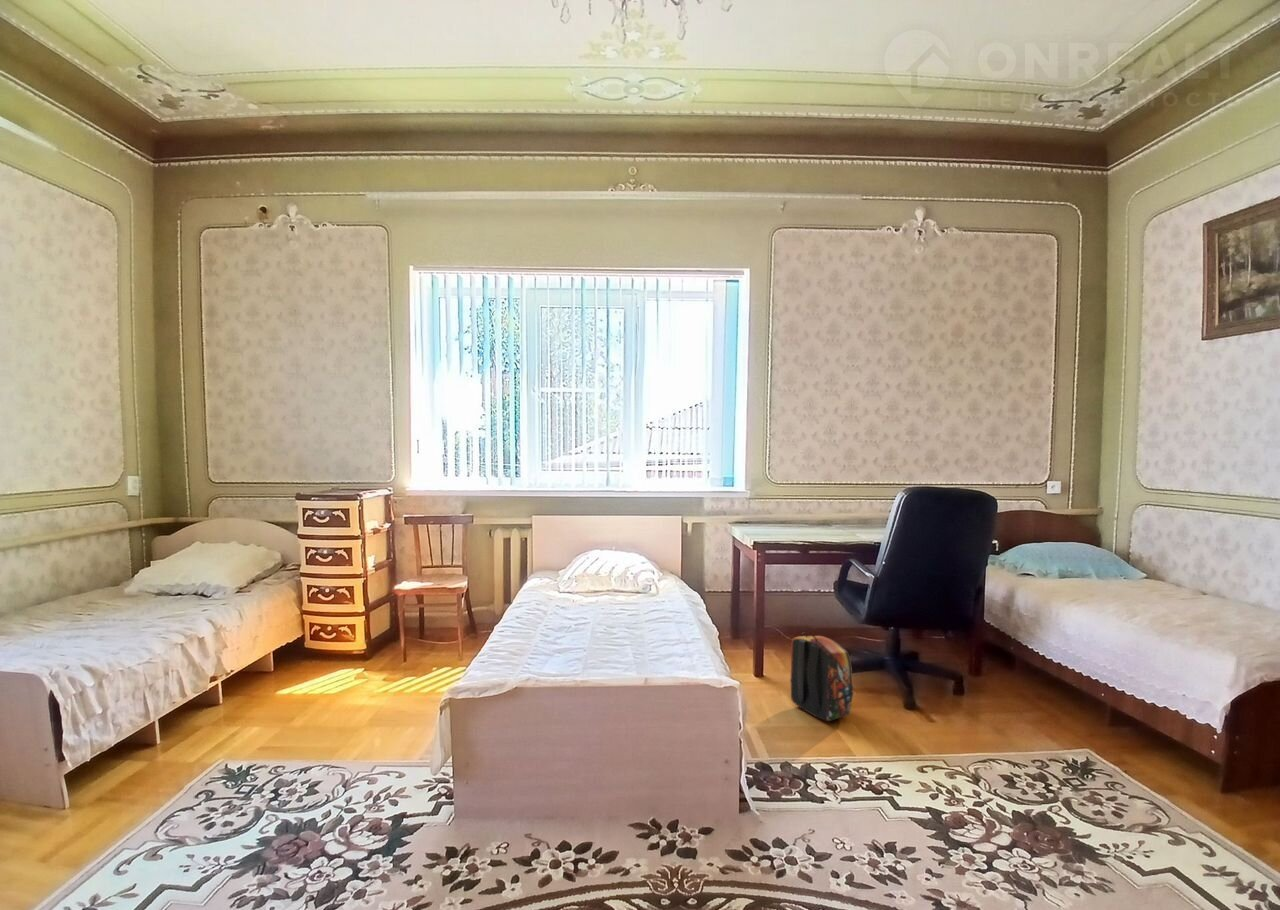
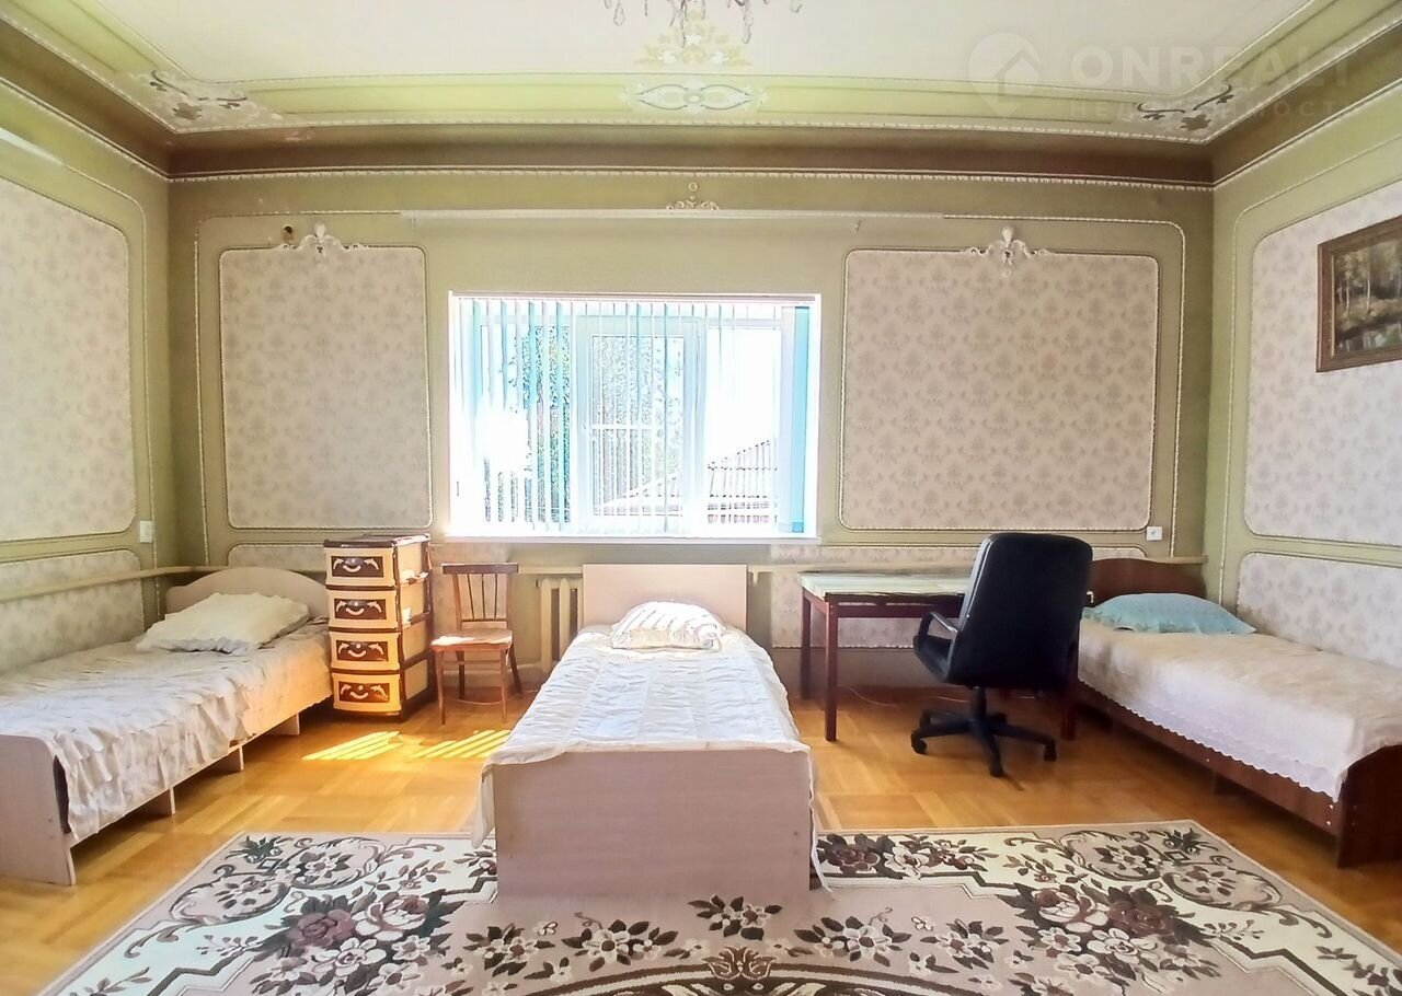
- backpack (819, 671)
